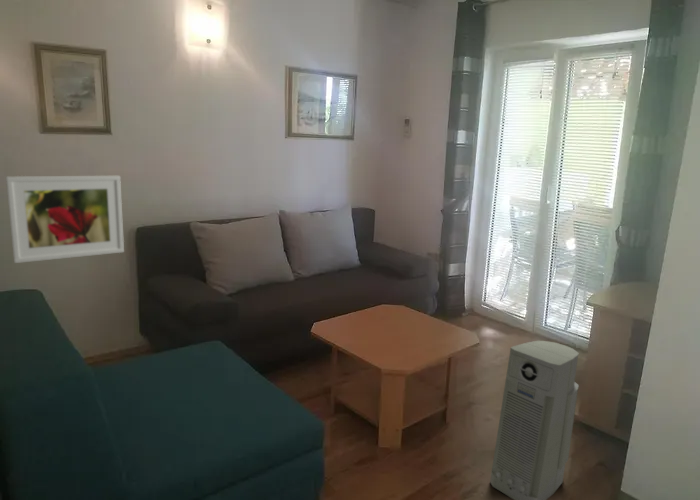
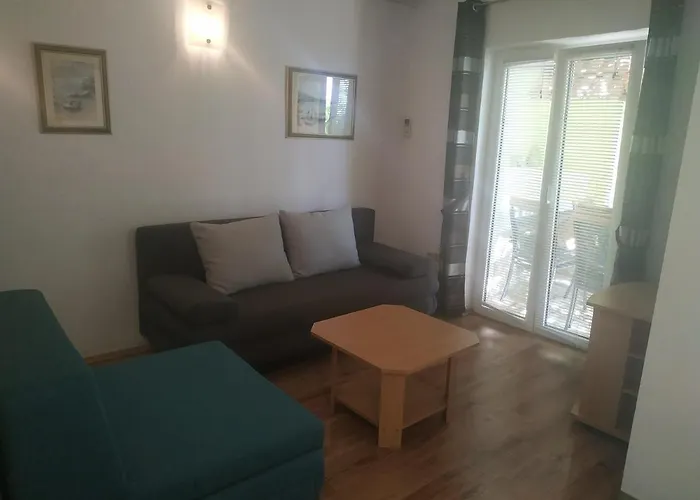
- air purifier (538, 417)
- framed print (69, 217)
